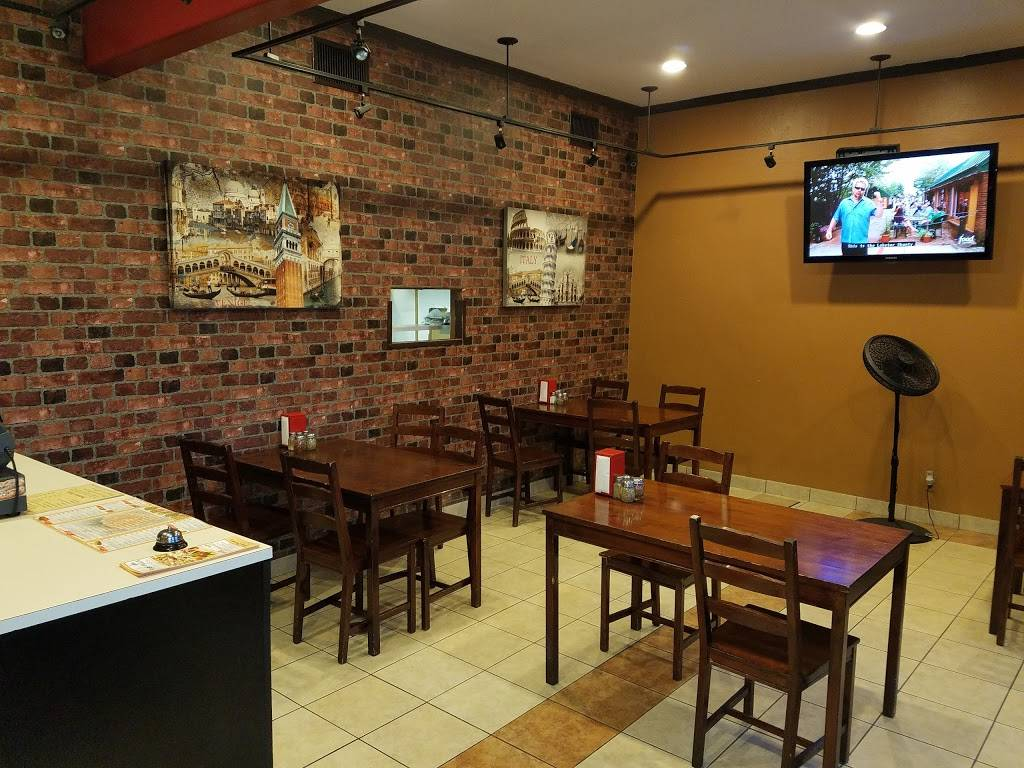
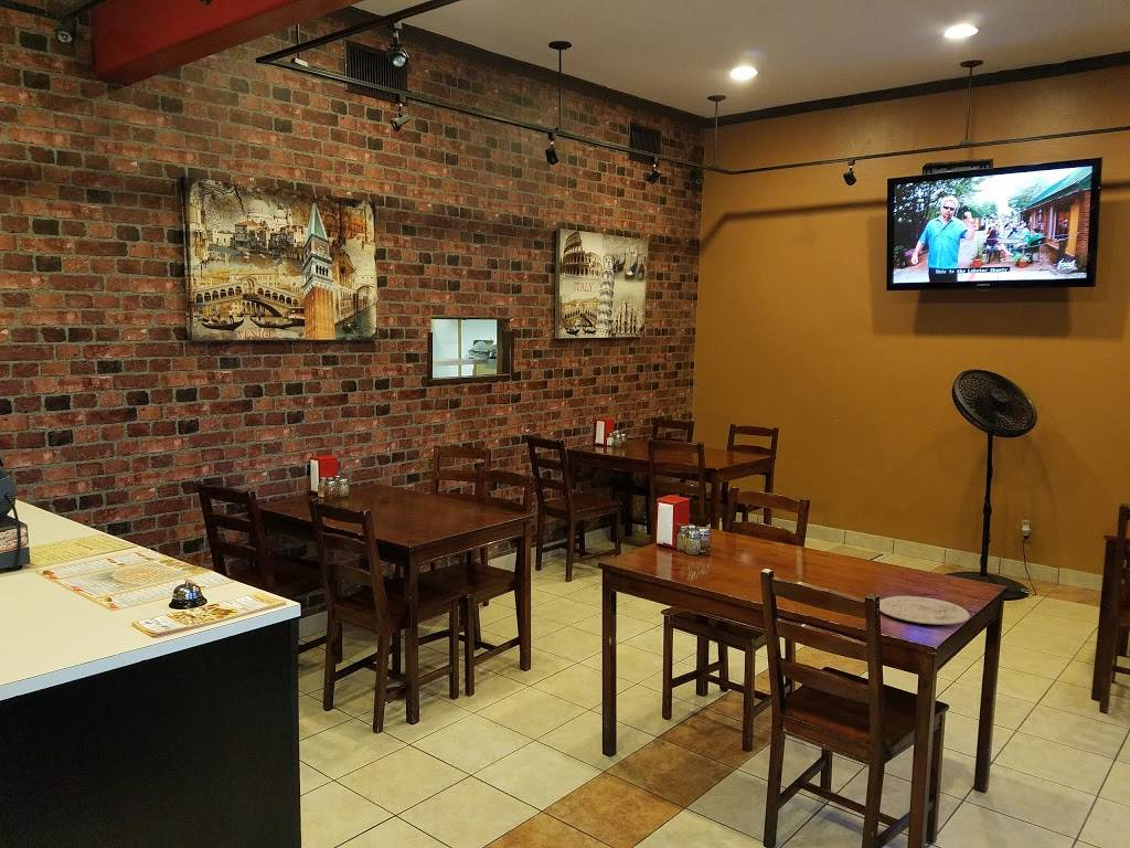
+ plate (921, 611)
